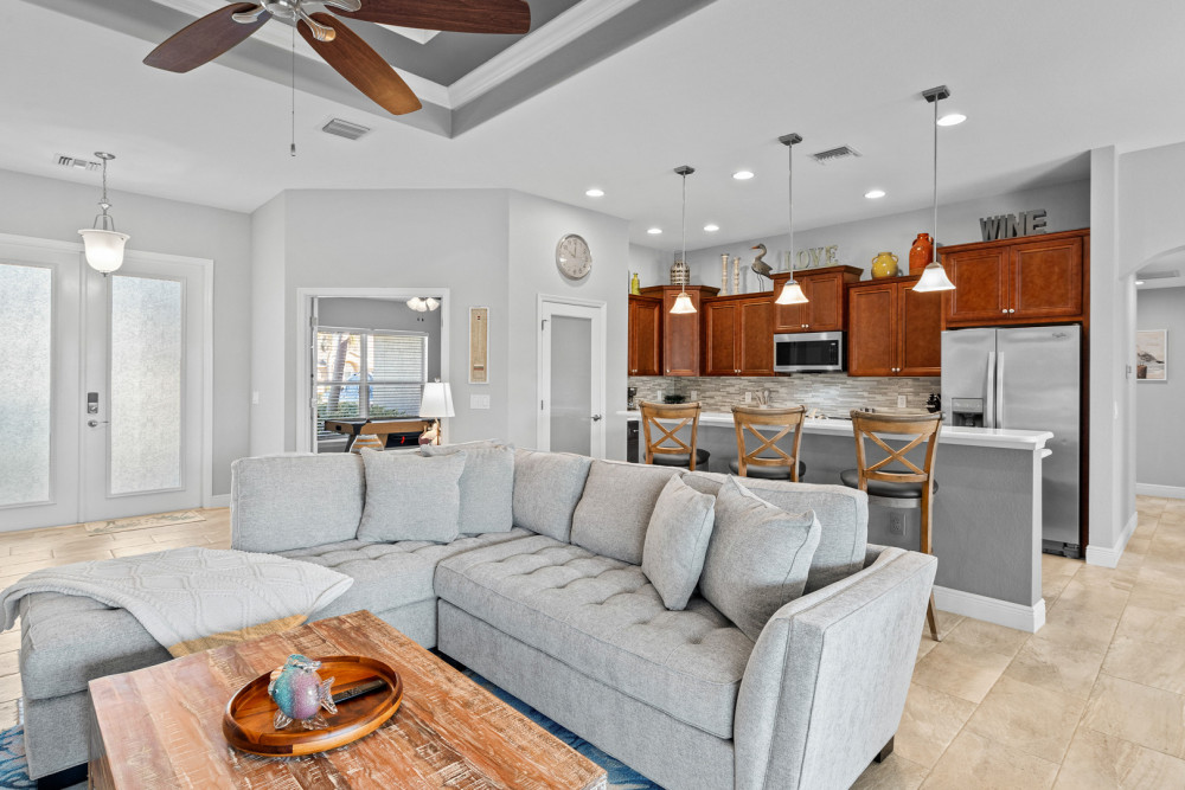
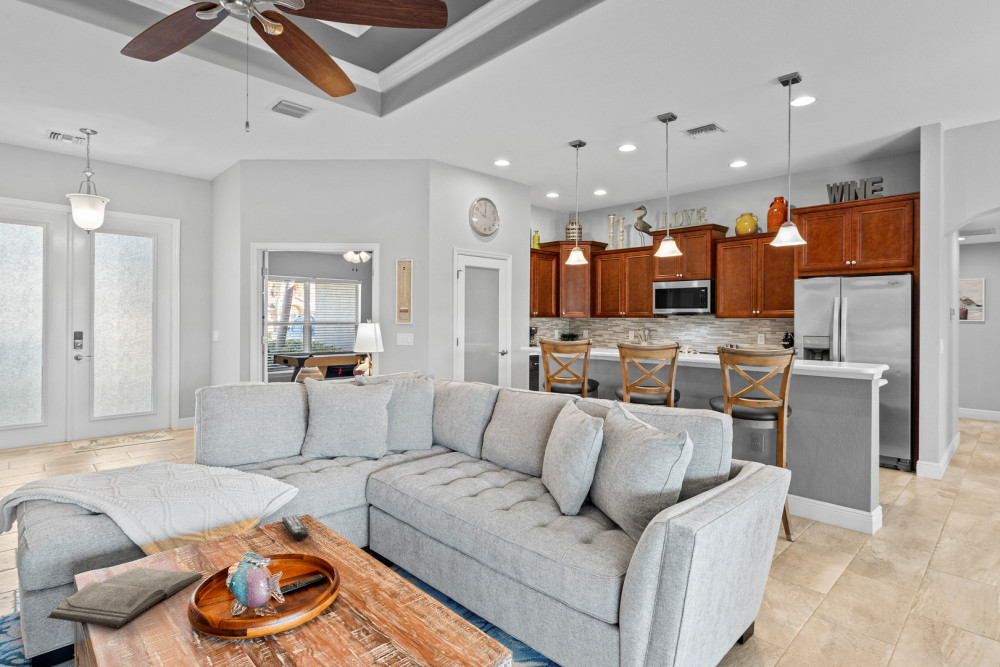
+ diary (131, 588)
+ remote control (294, 526)
